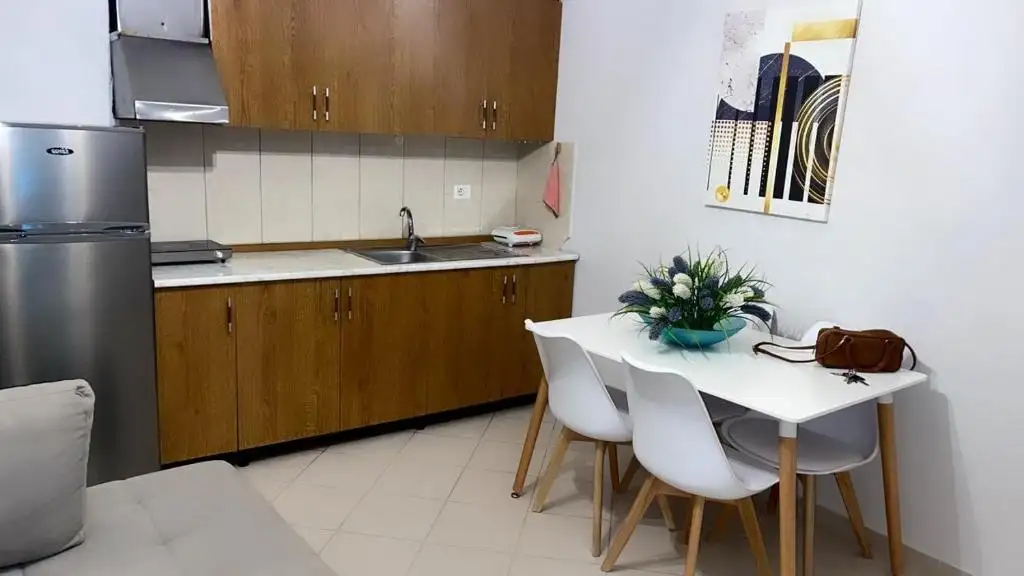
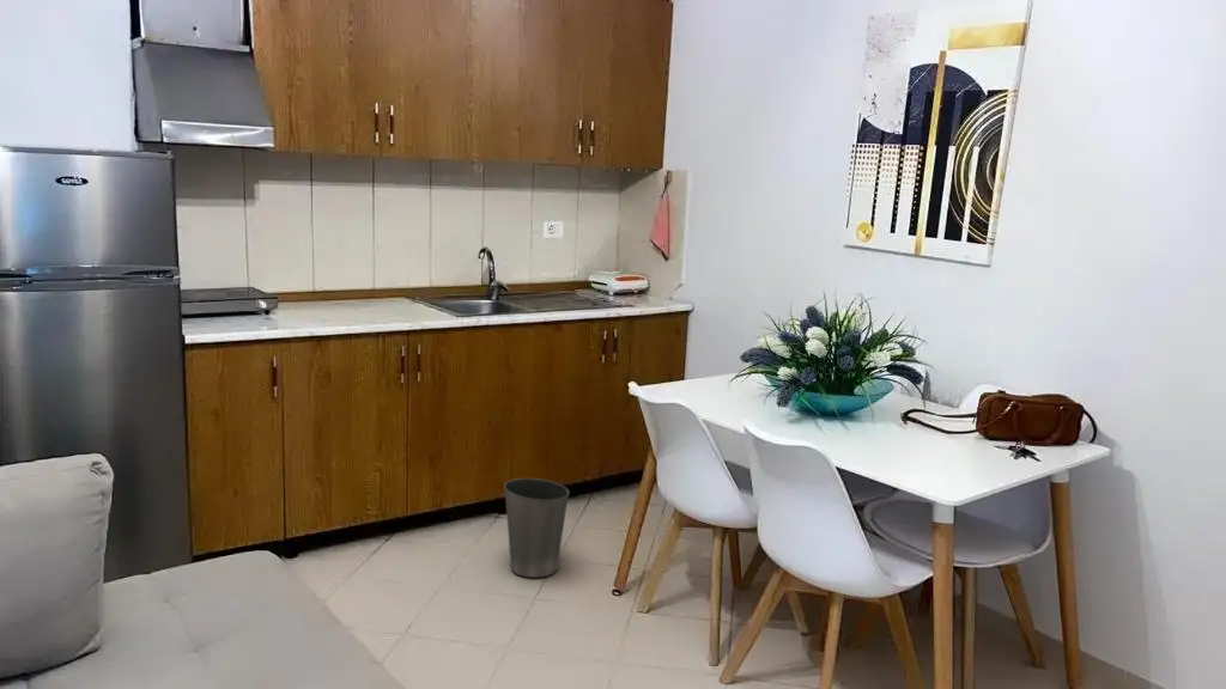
+ waste basket (534, 528)
